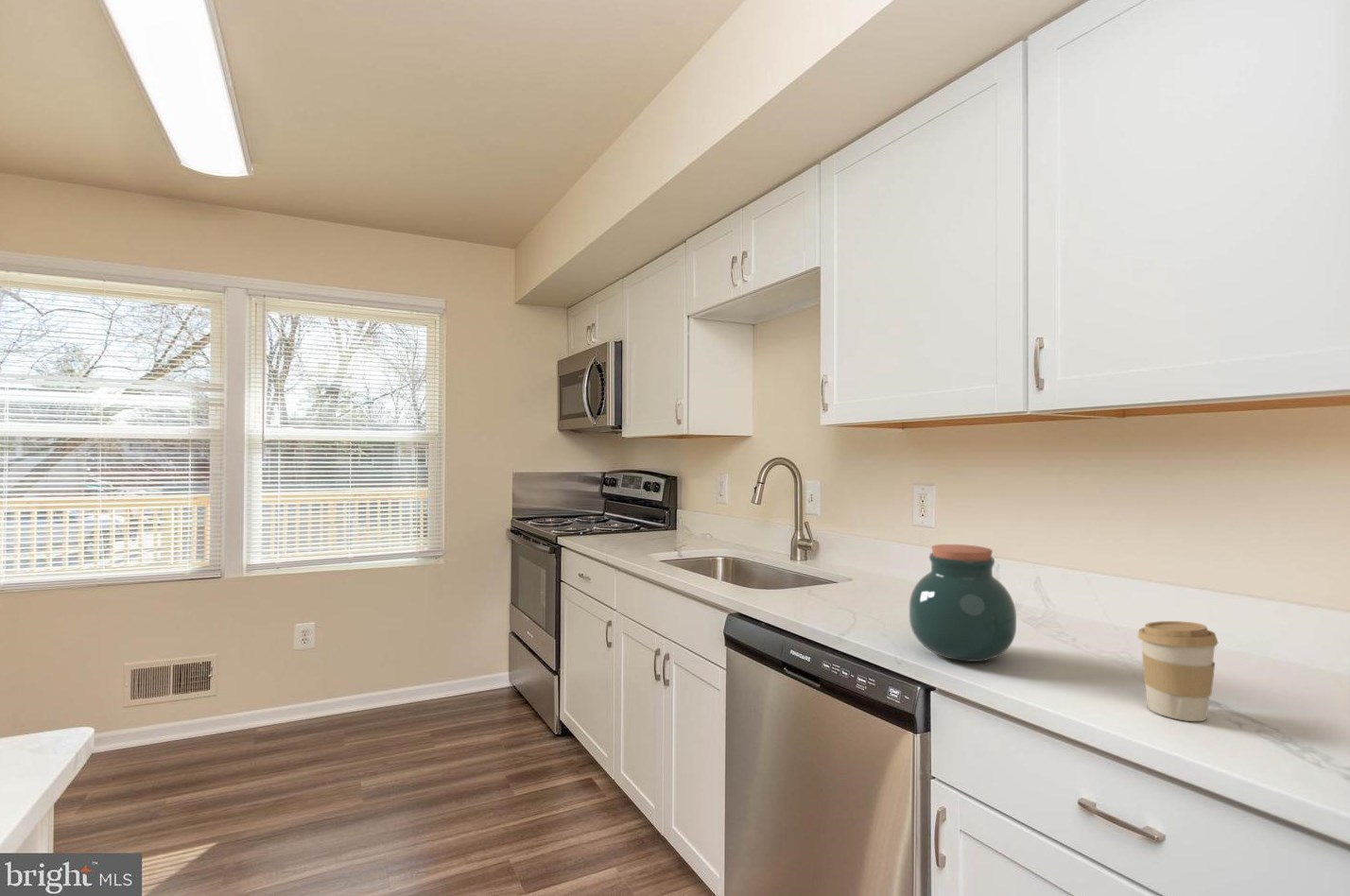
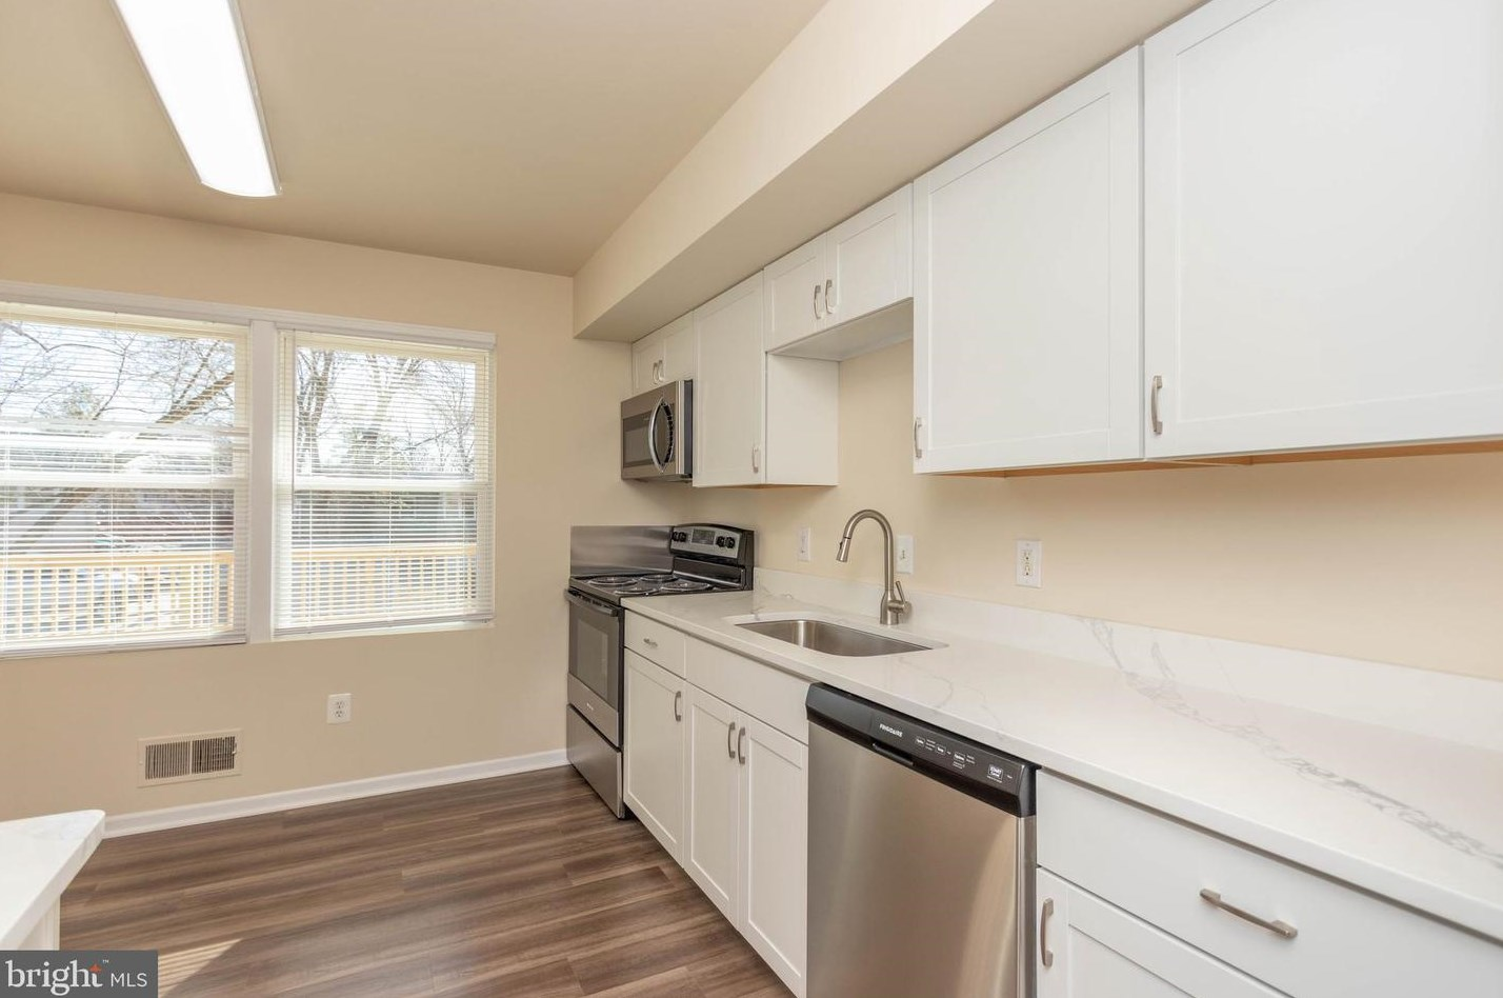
- jar (961, 601)
- coffee cup (1176, 666)
